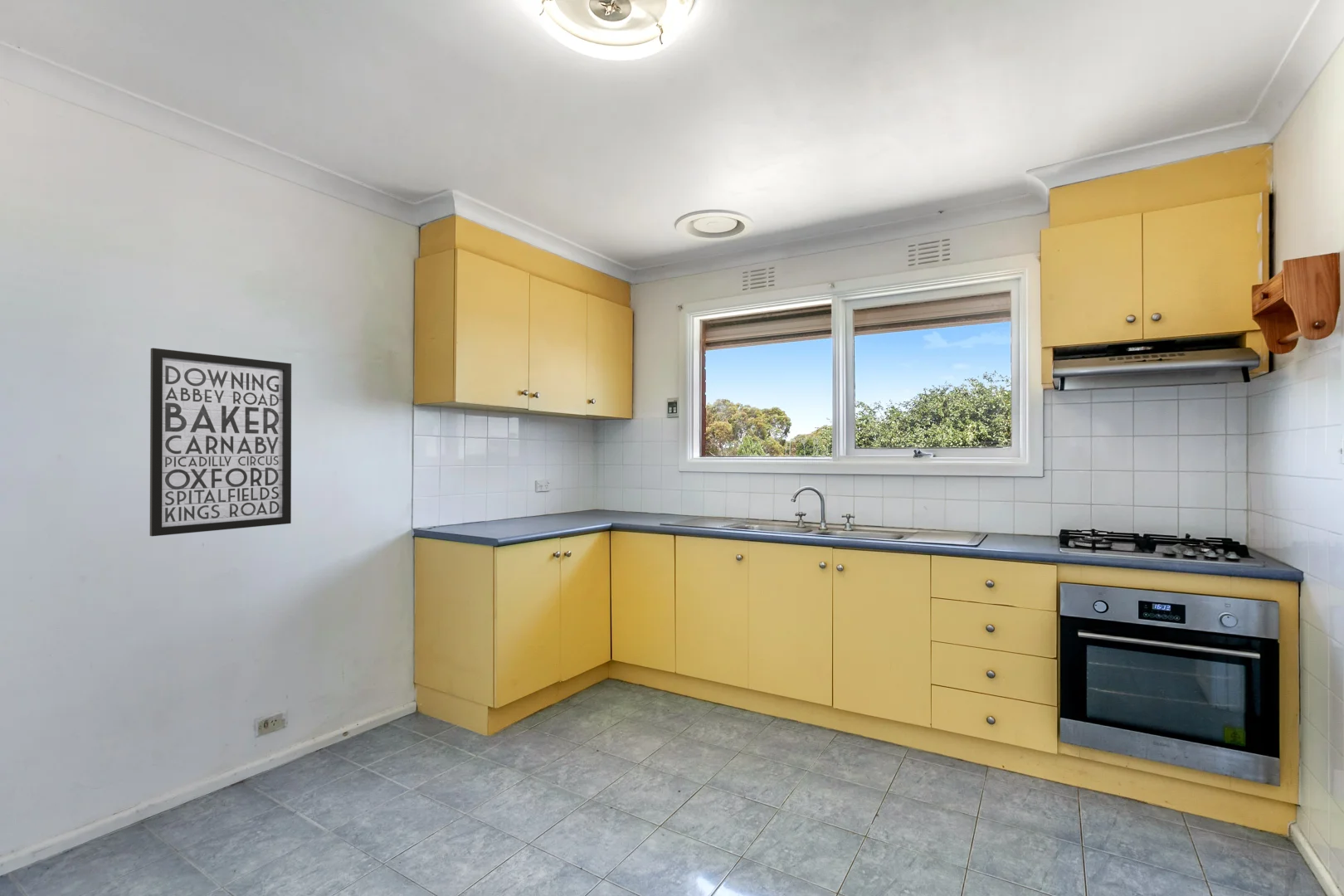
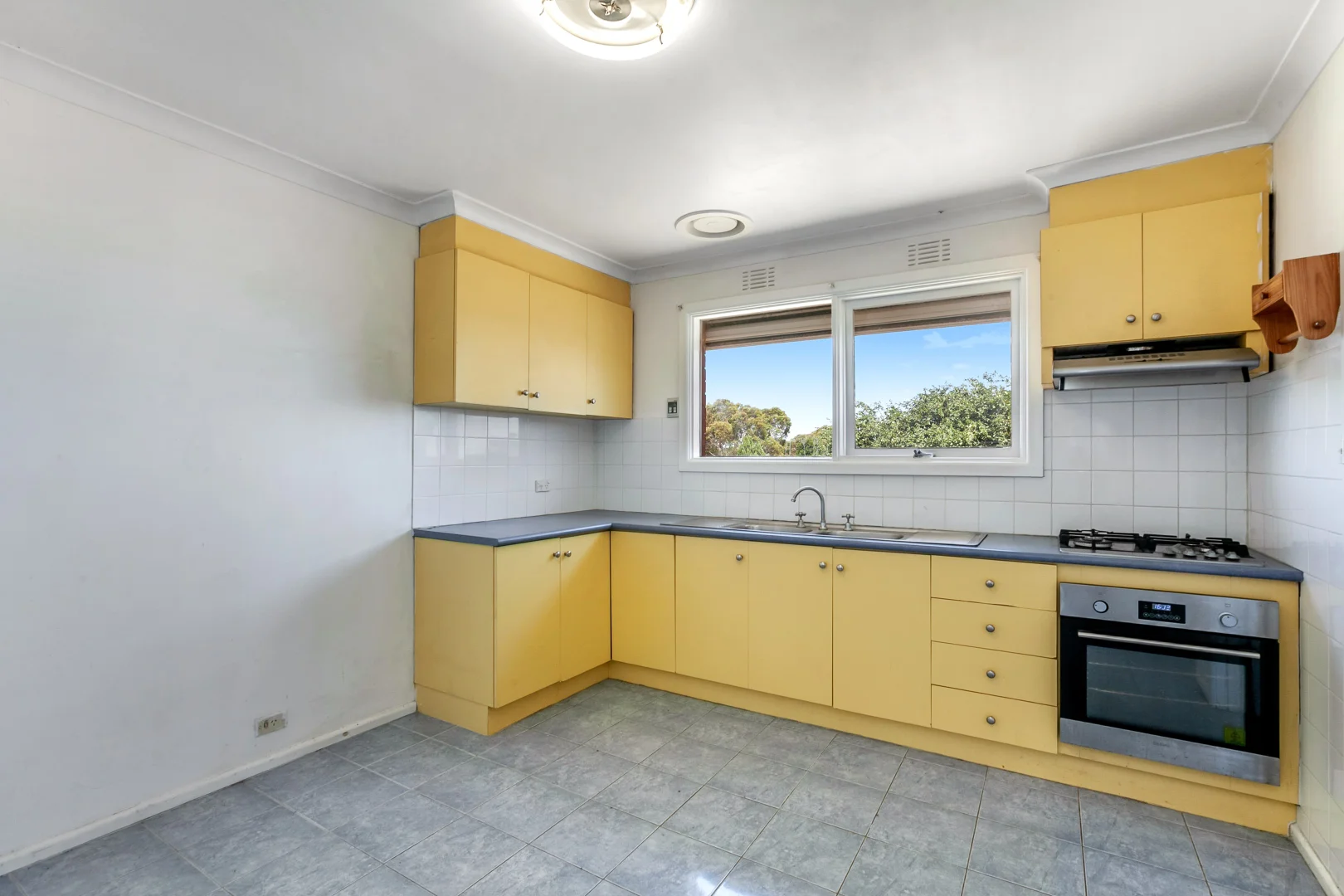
- wall art (226, 442)
